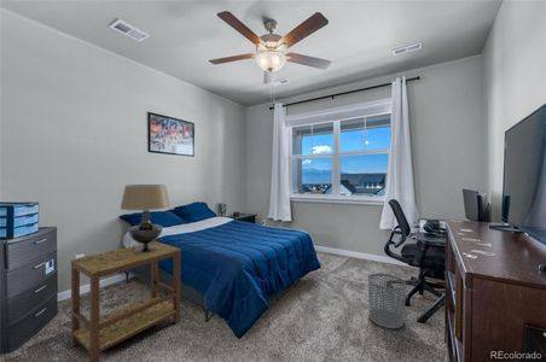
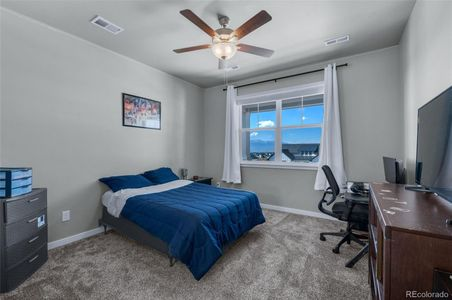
- waste bin (385, 299)
- table lamp (145, 217)
- side table (132, 304)
